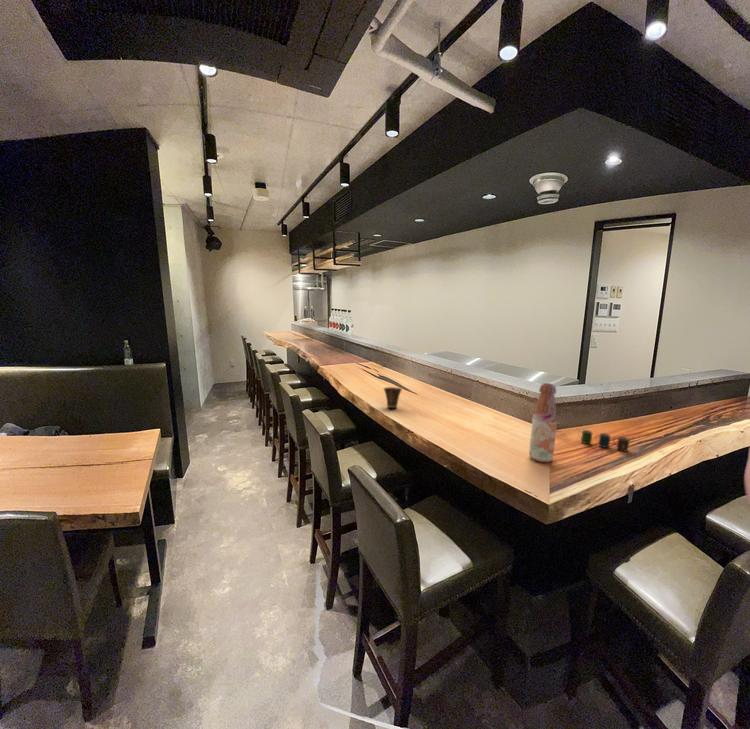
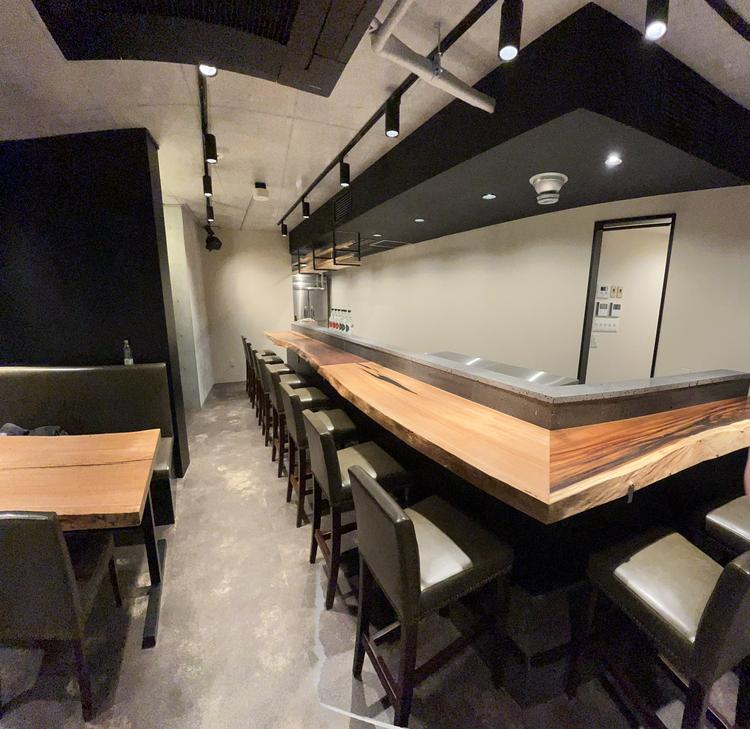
- bottle (544, 422)
- cup (602, 436)
- cup (392, 397)
